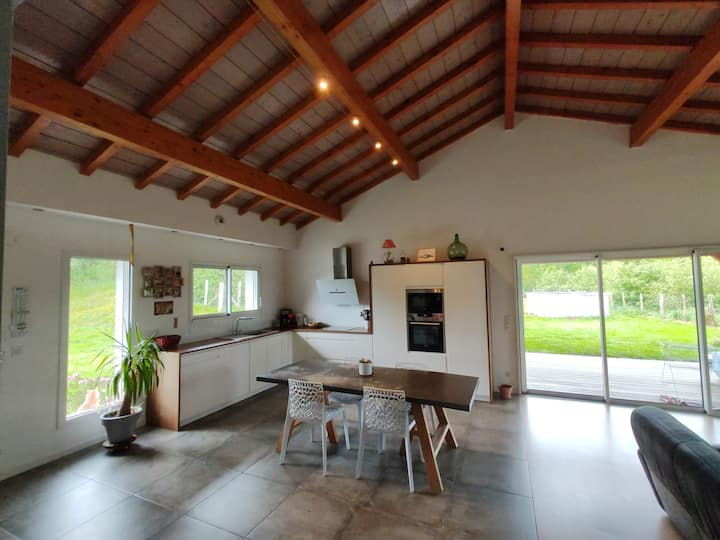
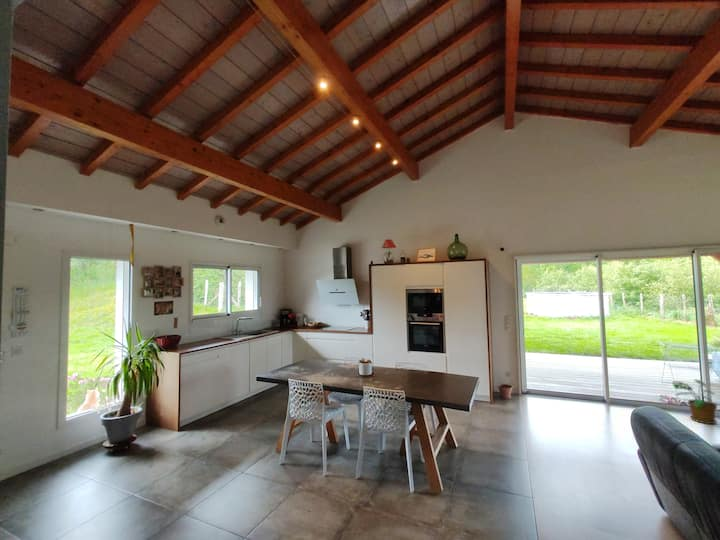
+ potted plant (692, 400)
